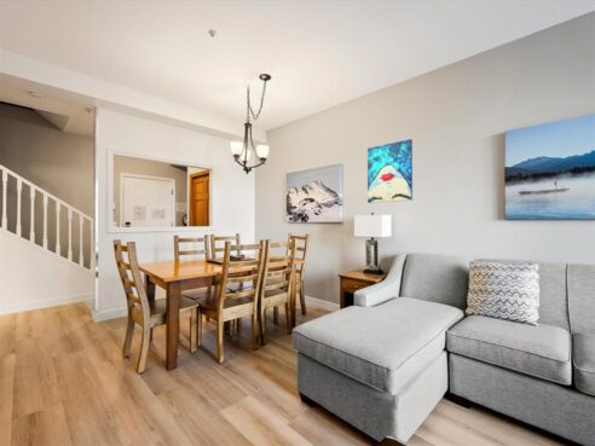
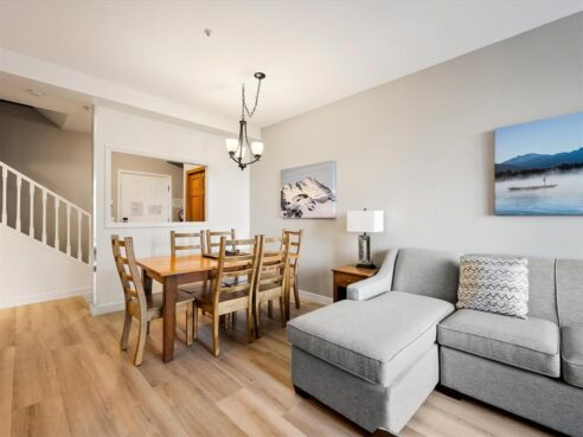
- wall art (388, 173)
